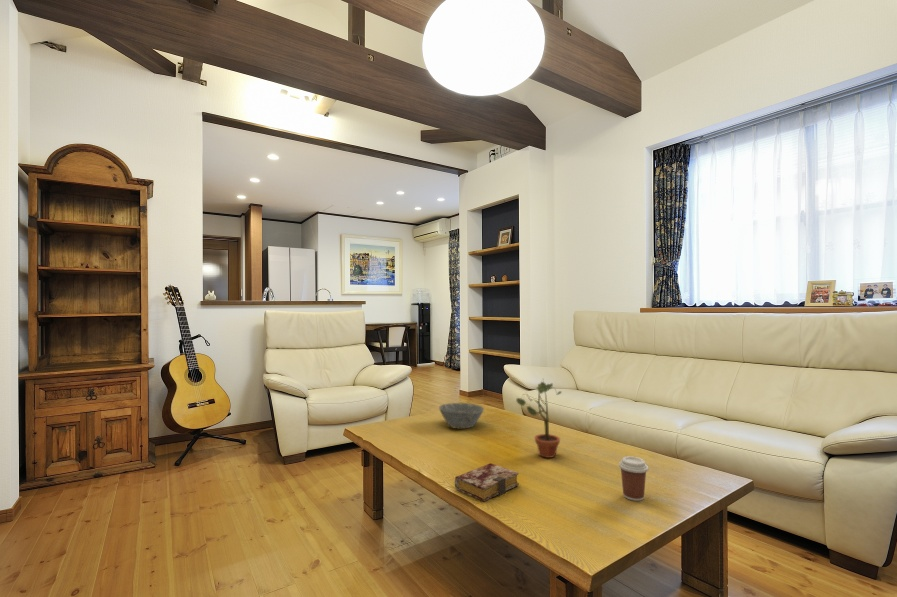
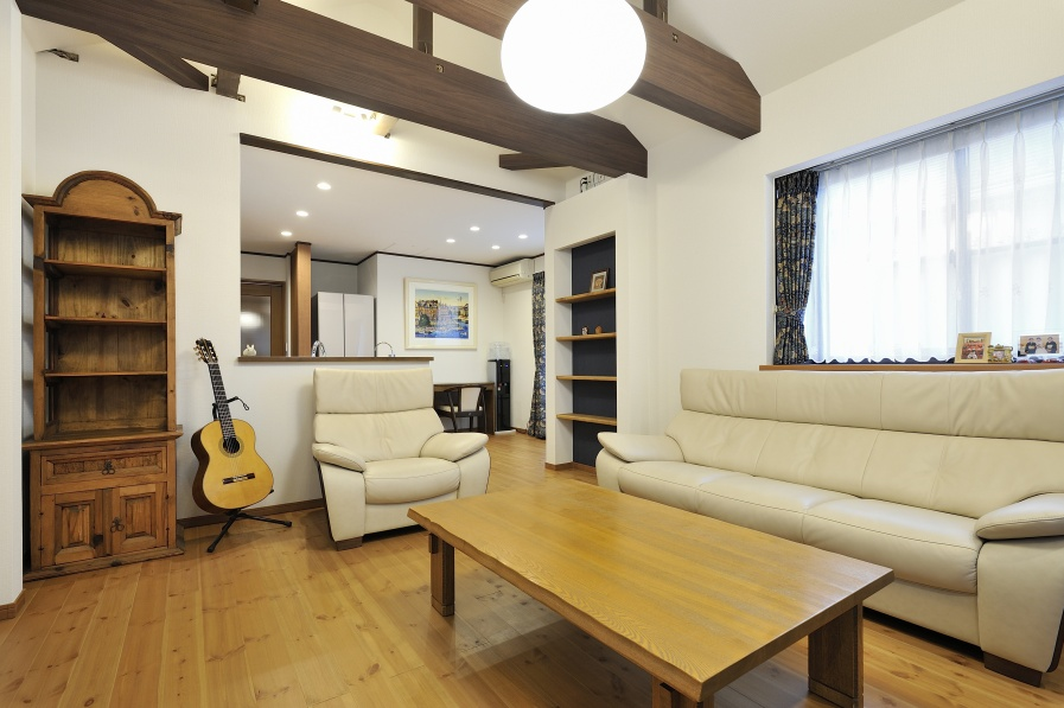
- coffee cup (633, 478)
- potted plant (546, 416)
- bowl (461, 415)
- book (487, 480)
